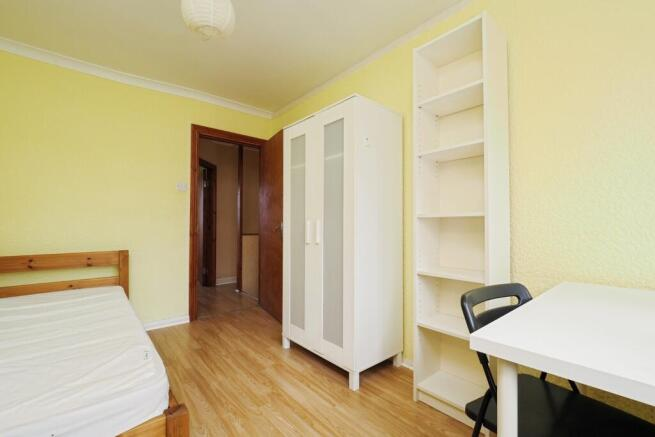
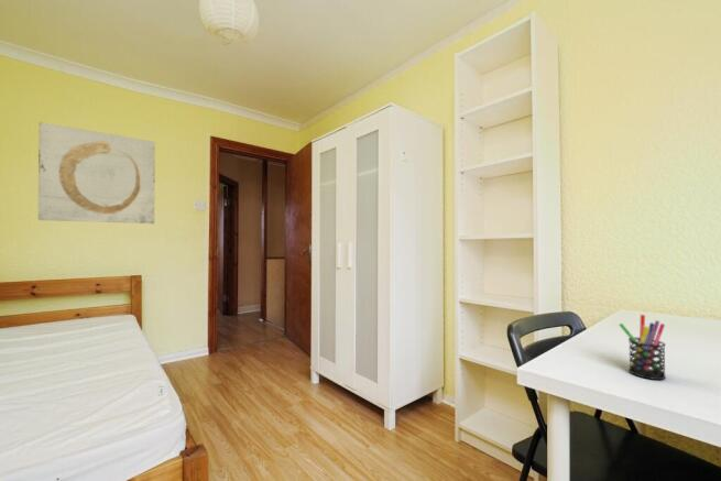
+ pen holder (642, 345)
+ wall art (101, 177)
